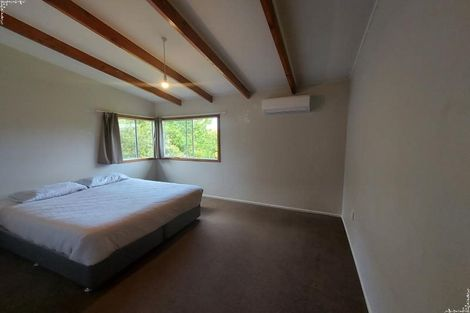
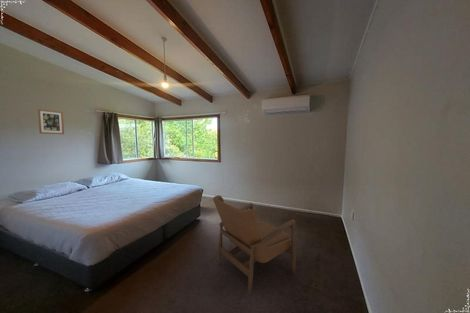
+ armchair (253, 232)
+ wall art (51, 122)
